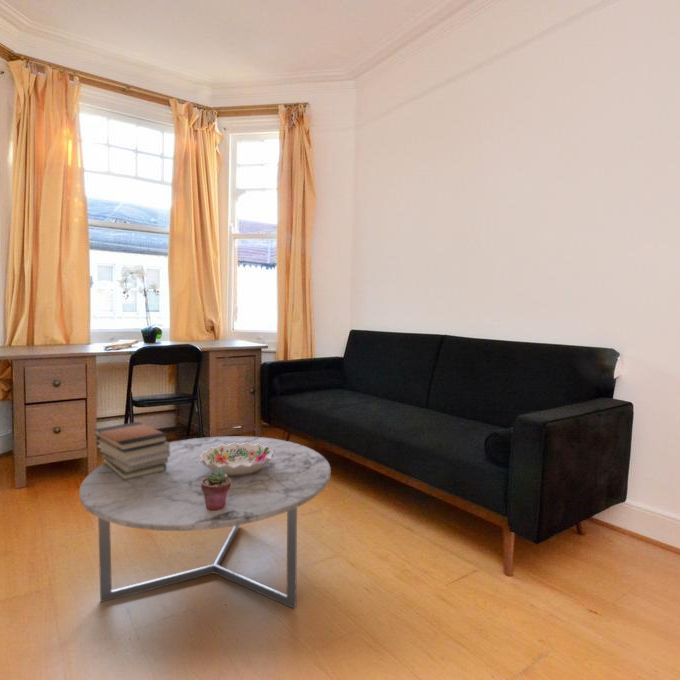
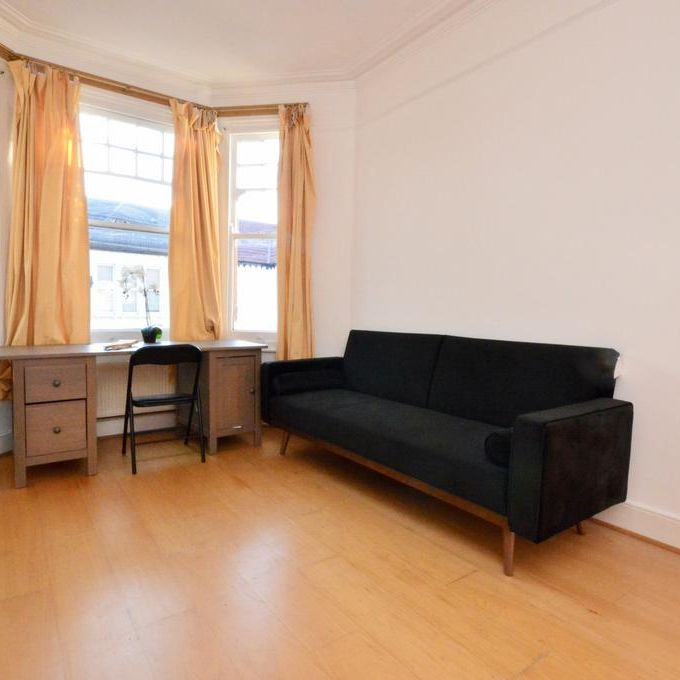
- decorative bowl (237, 460)
- coffee table (214, 521)
- book stack (132, 448)
- potted succulent (215, 487)
